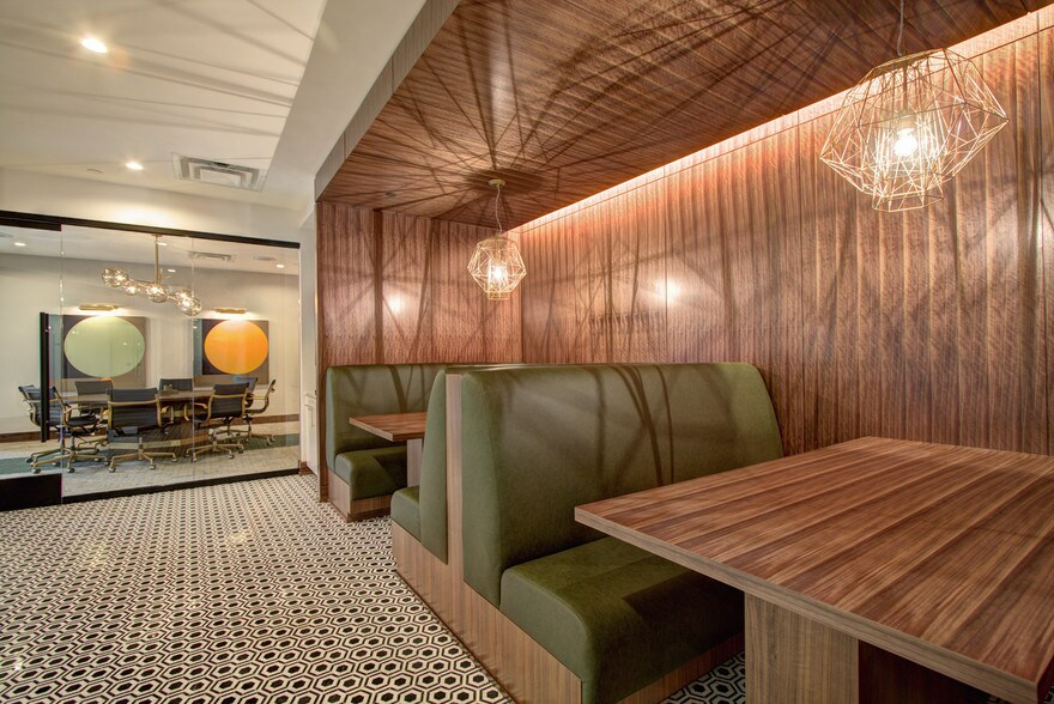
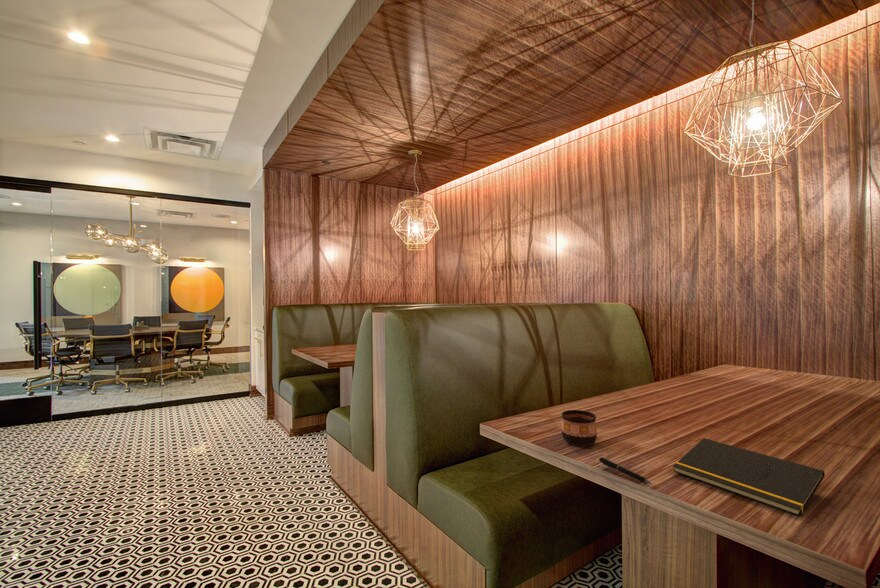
+ cup (580, 427)
+ pen (624, 470)
+ notepad (744, 471)
